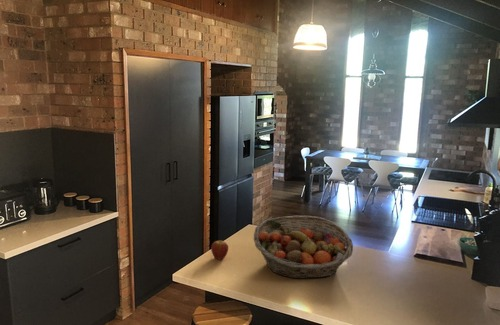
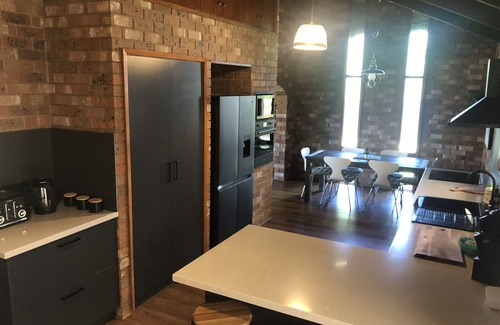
- fruit basket (302, 245)
- fruit (219, 249)
